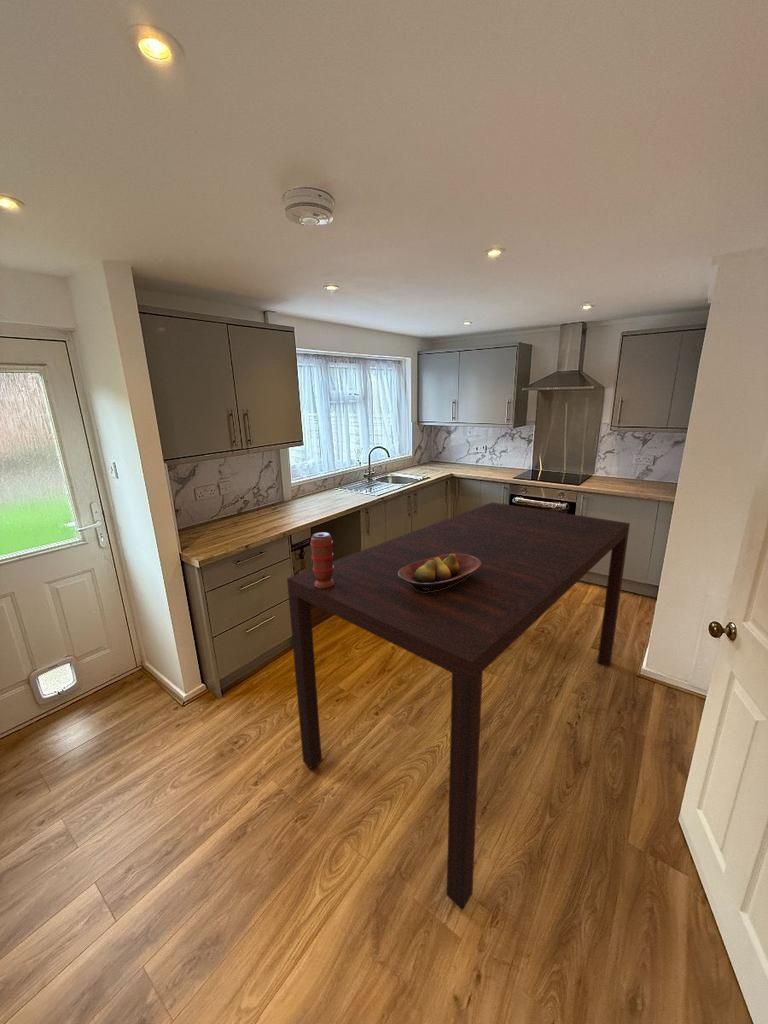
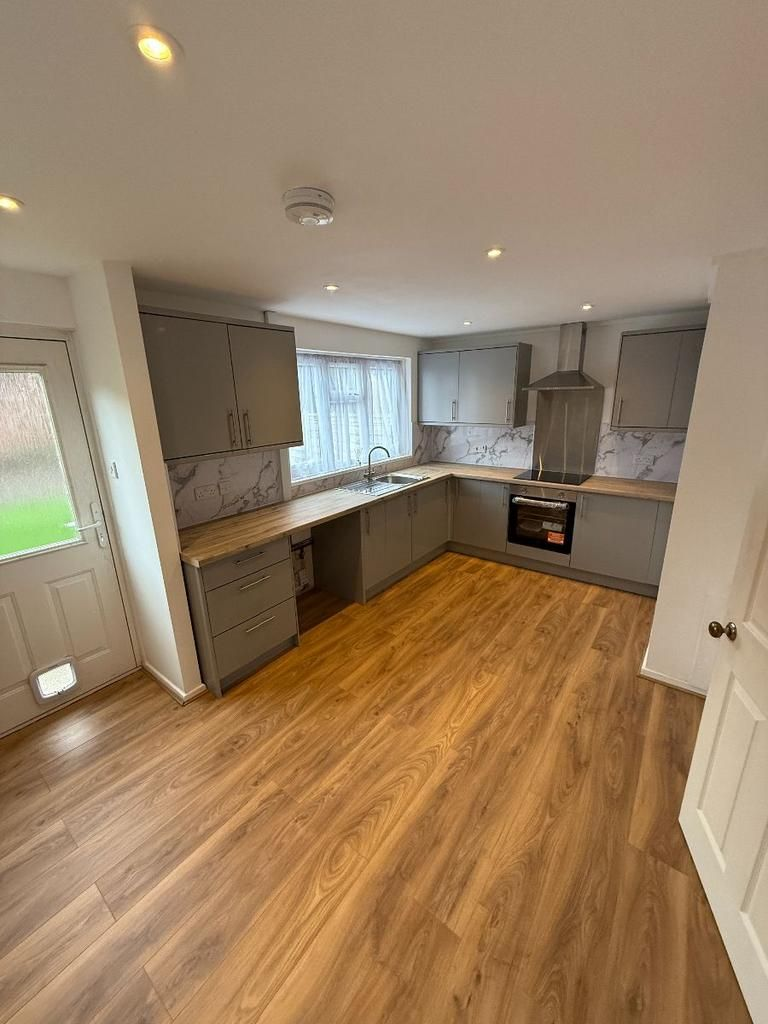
- fruit bowl (440, 568)
- spice grinder (322, 559)
- dining table (482, 630)
